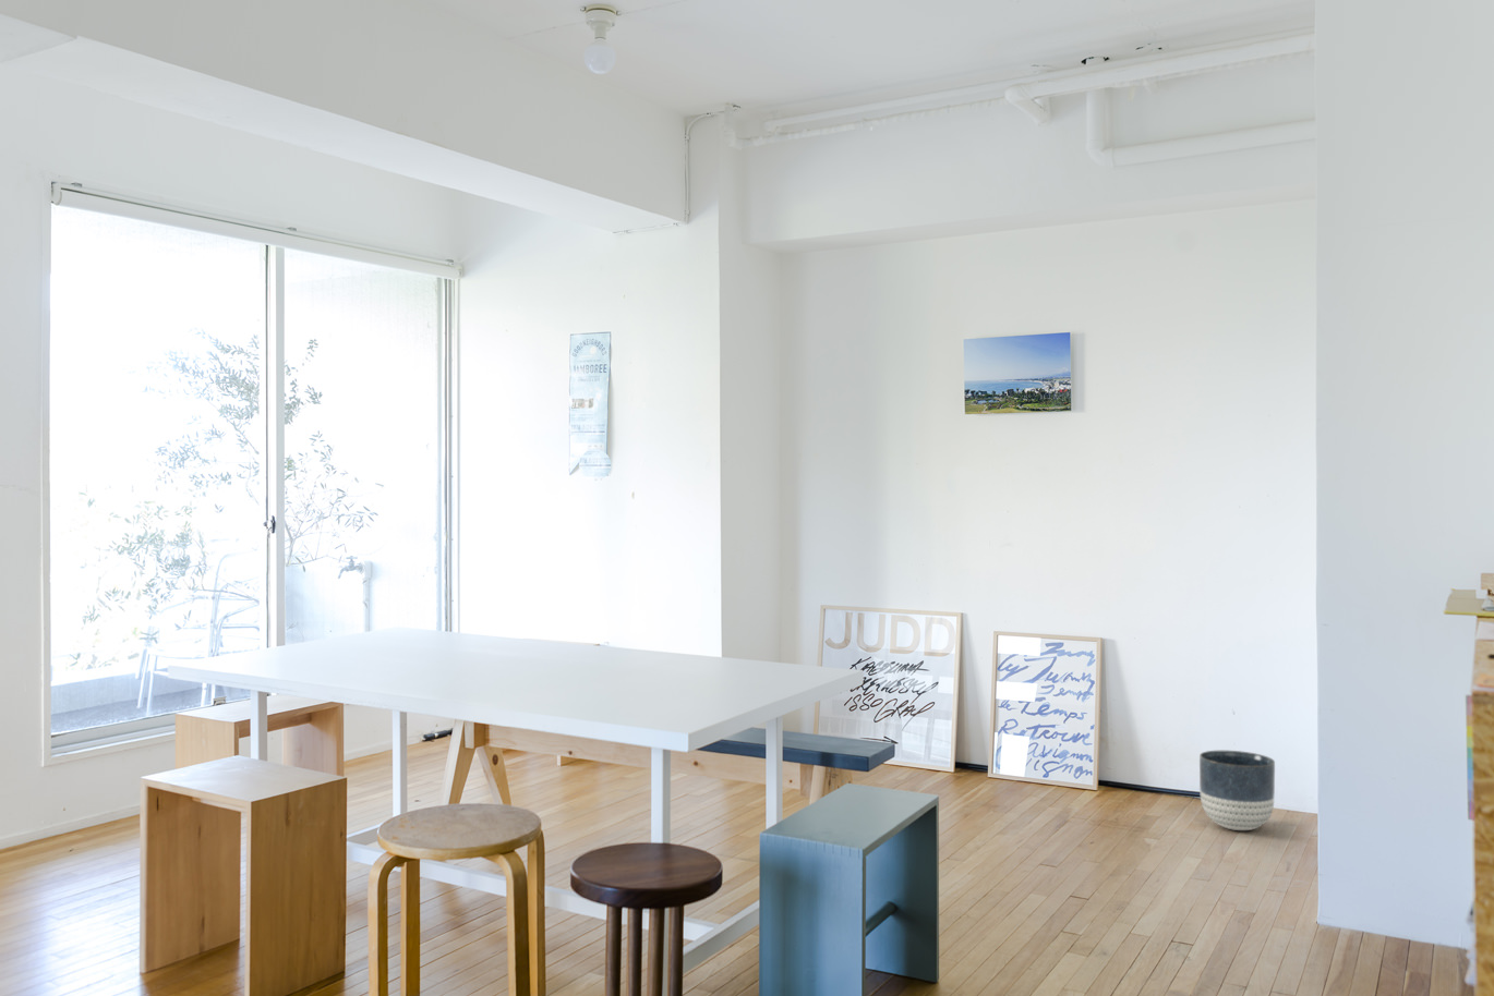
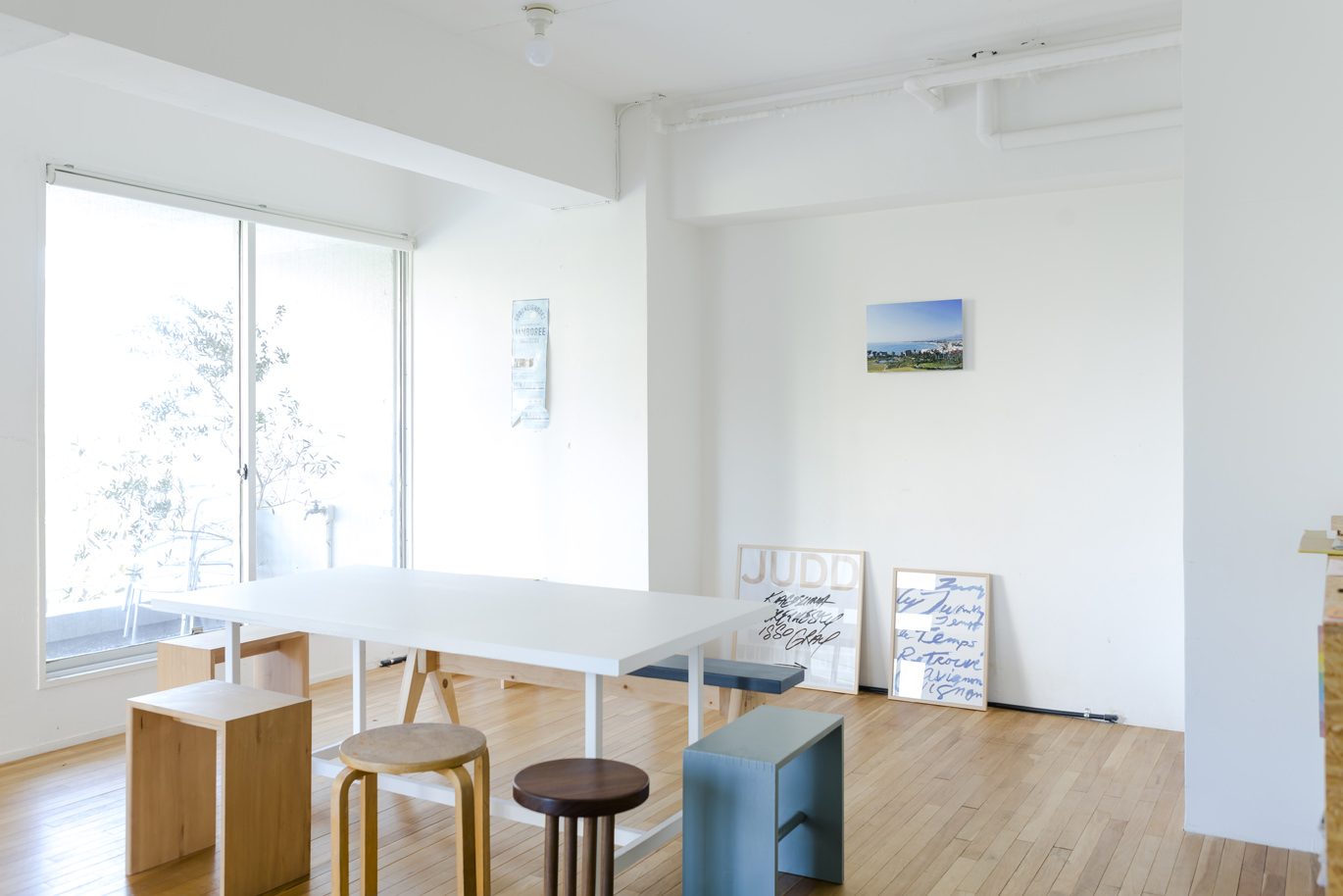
- planter (1237, 793)
